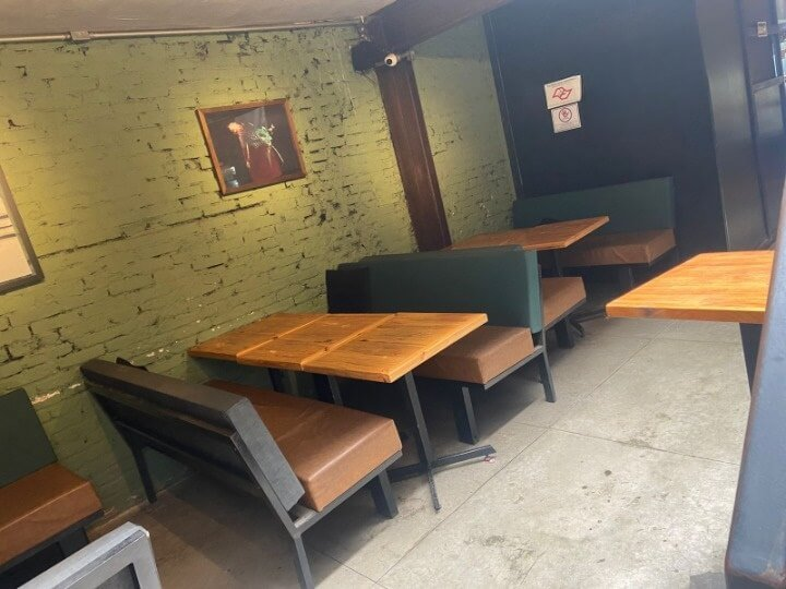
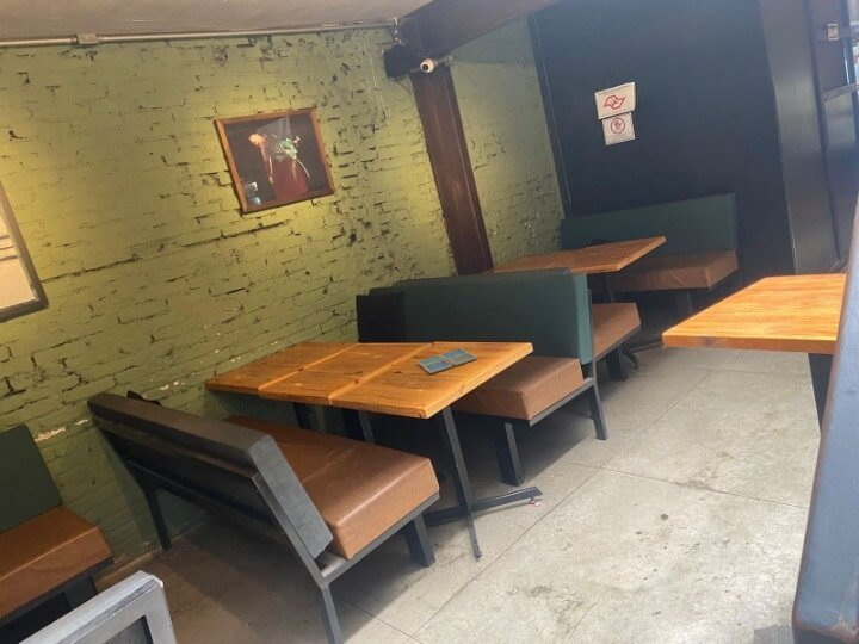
+ drink coaster (445, 360)
